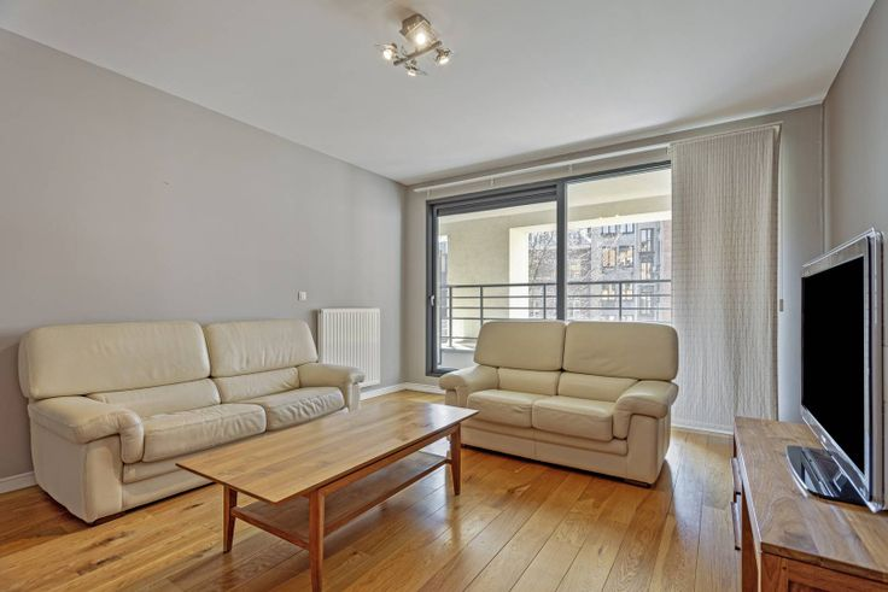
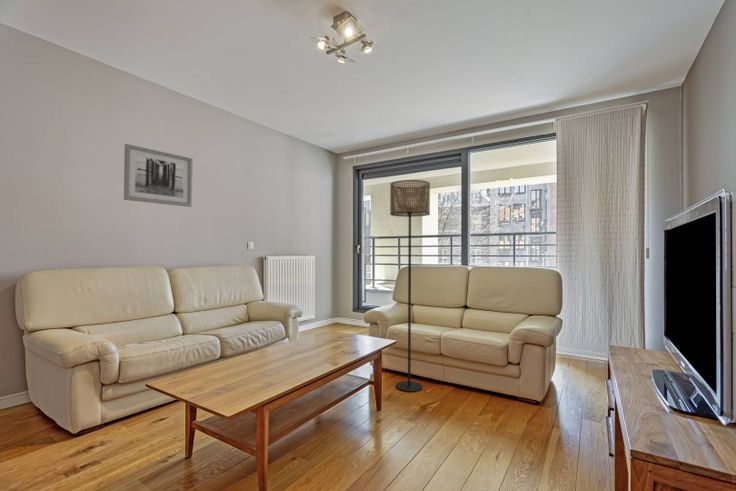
+ floor lamp (409, 284)
+ wall art (160, 177)
